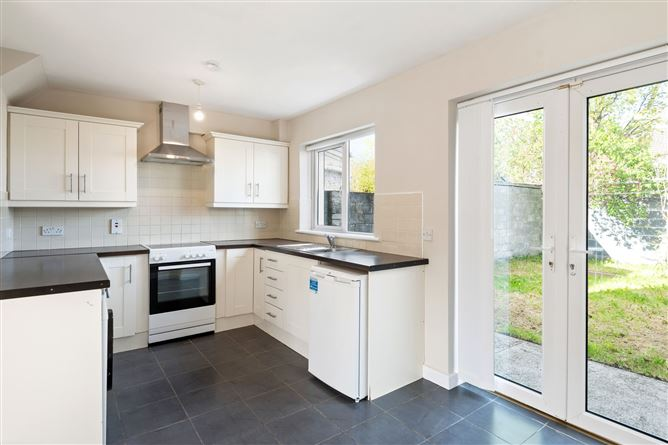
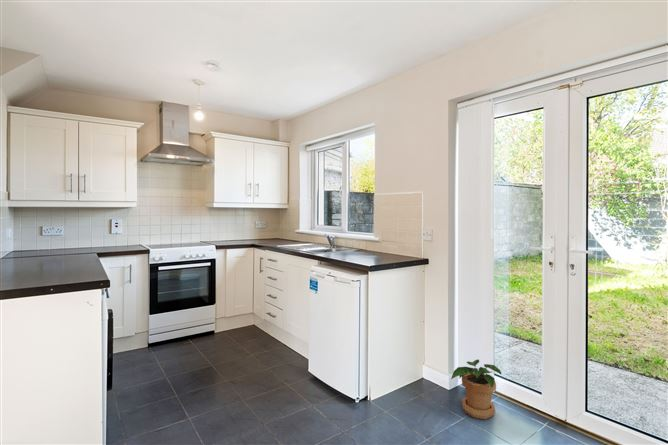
+ potted plant (473, 386)
